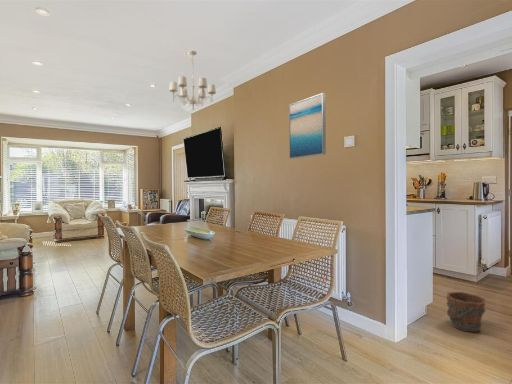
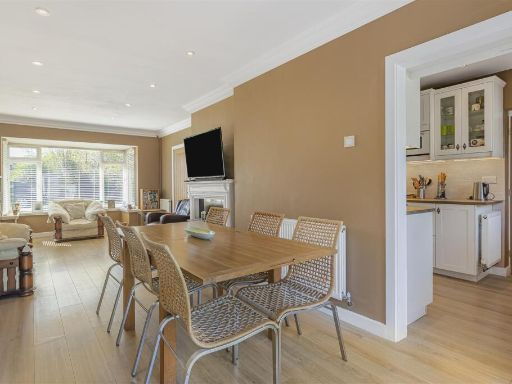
- wall art (306, 128)
- chandelier (192, 81)
- bucket (465, 312)
